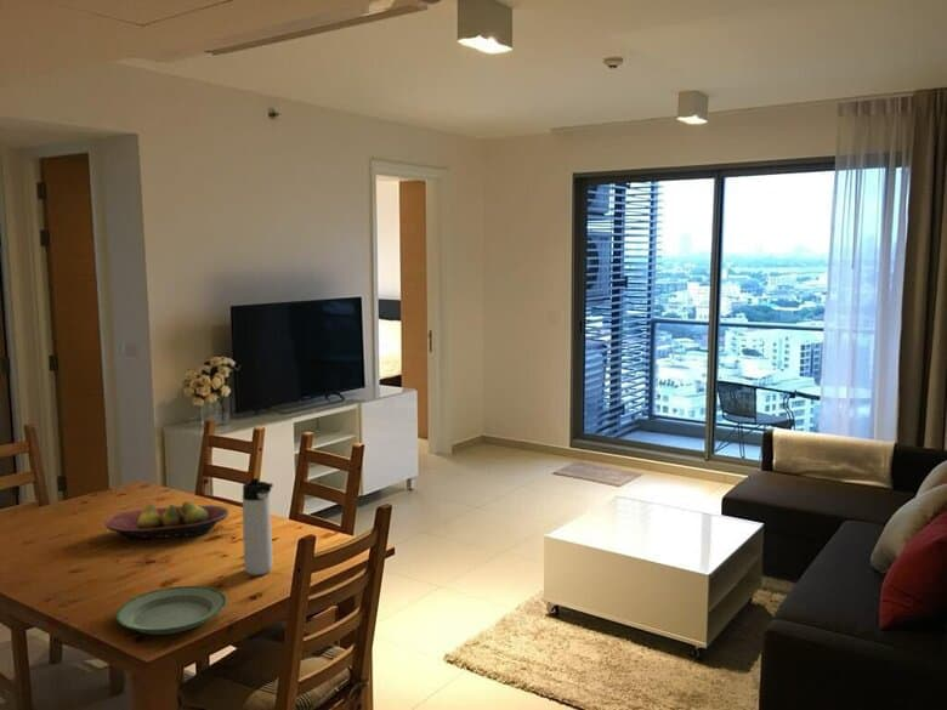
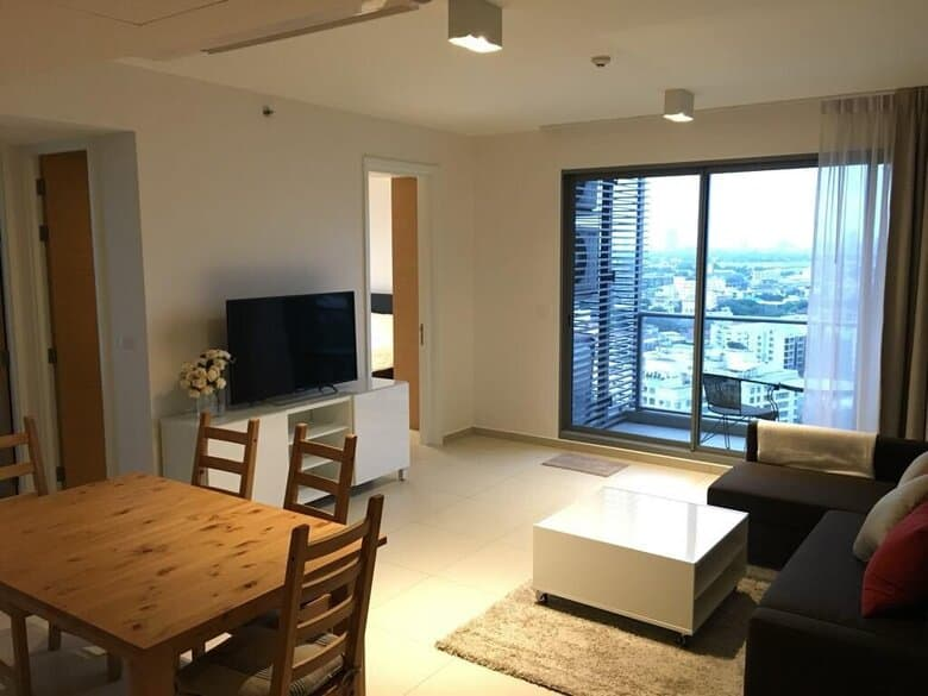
- plate (172, 612)
- thermos bottle (260, 527)
- fruit bowl (168, 517)
